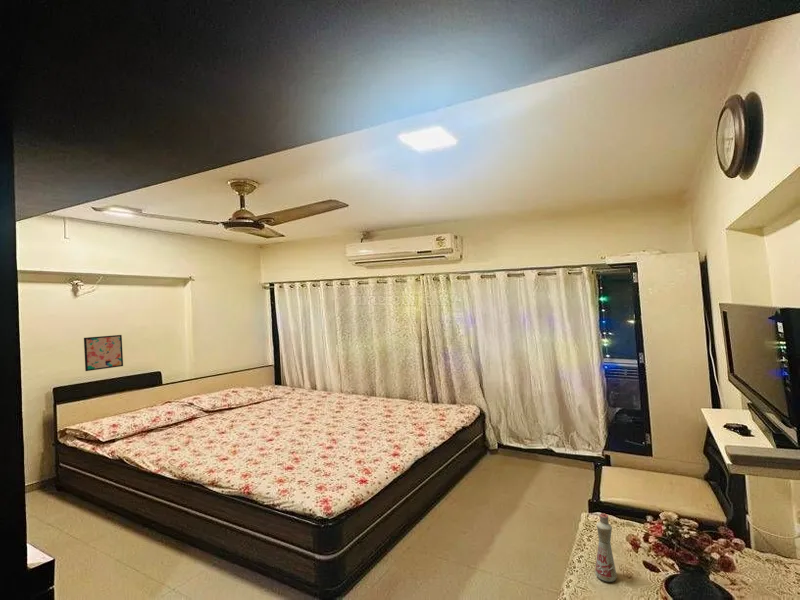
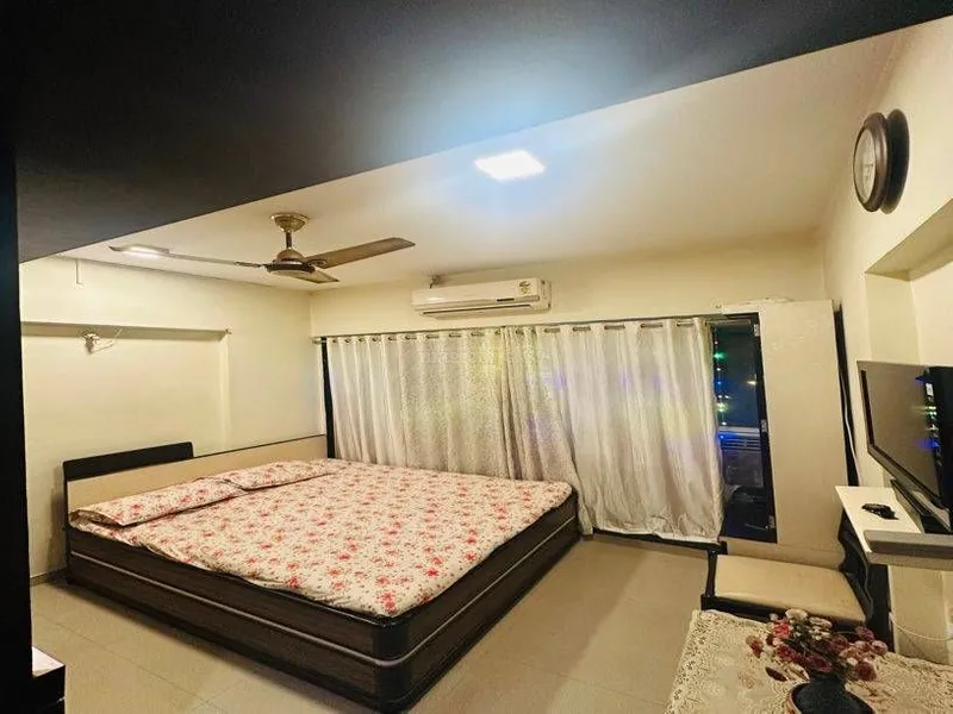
- bottle (603, 545)
- wall art (104, 352)
